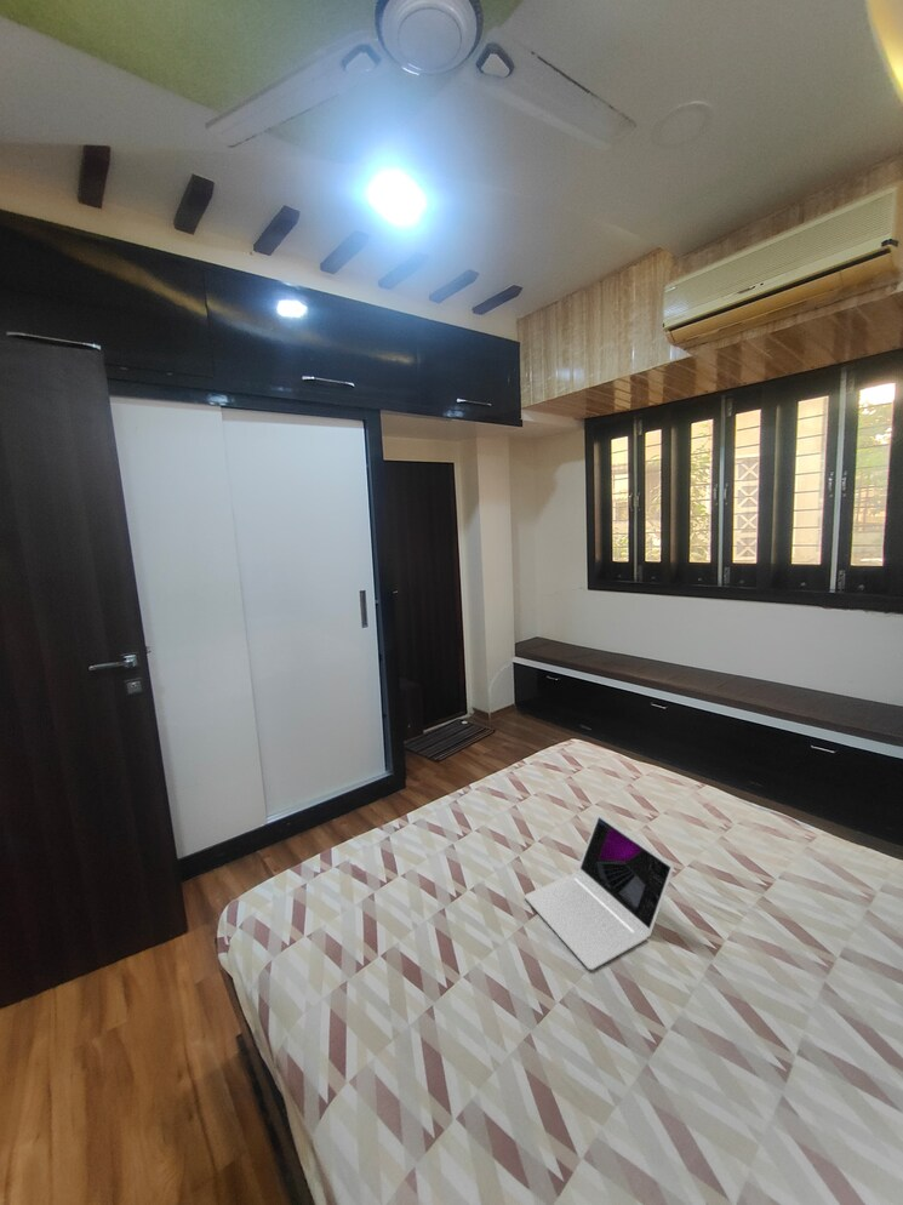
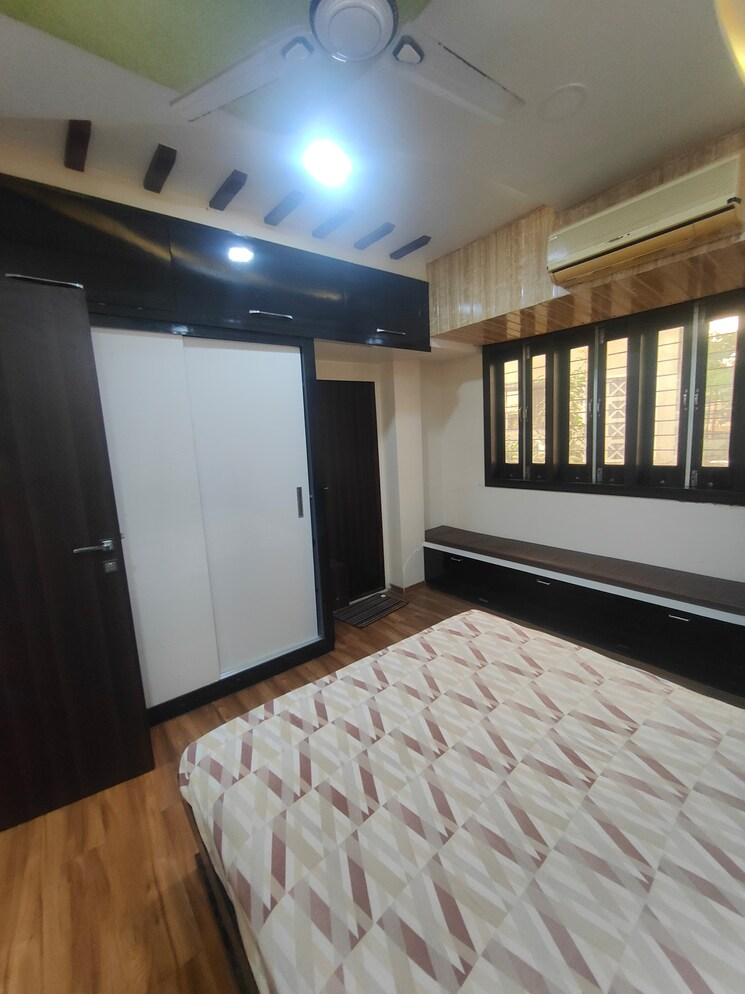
- laptop (595, 878)
